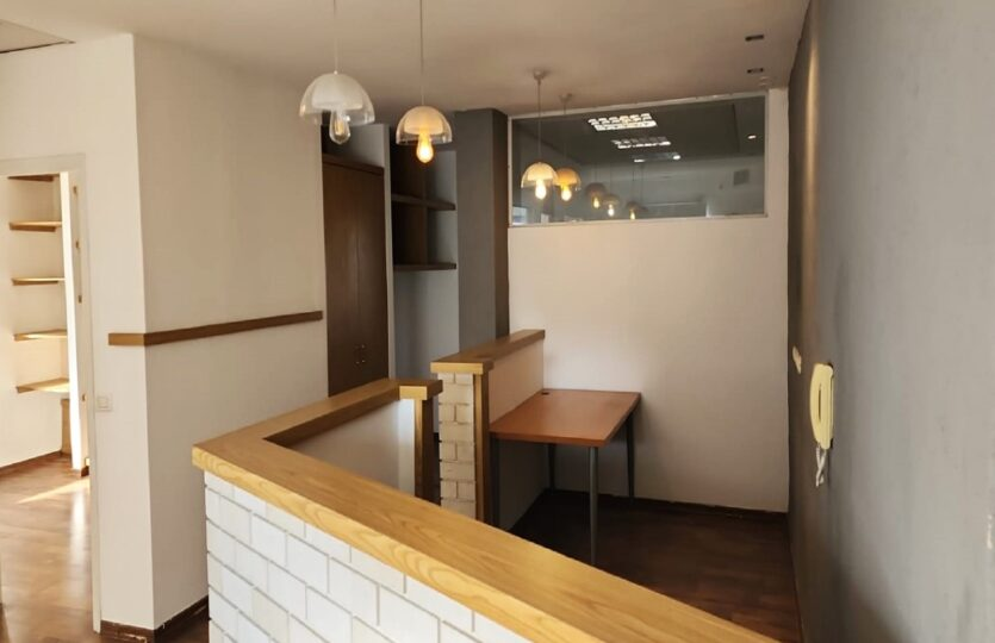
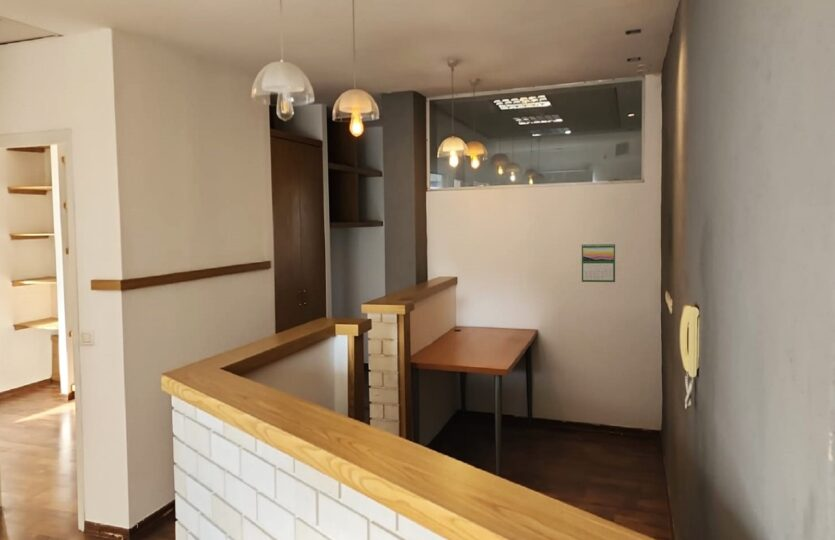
+ calendar (598, 262)
